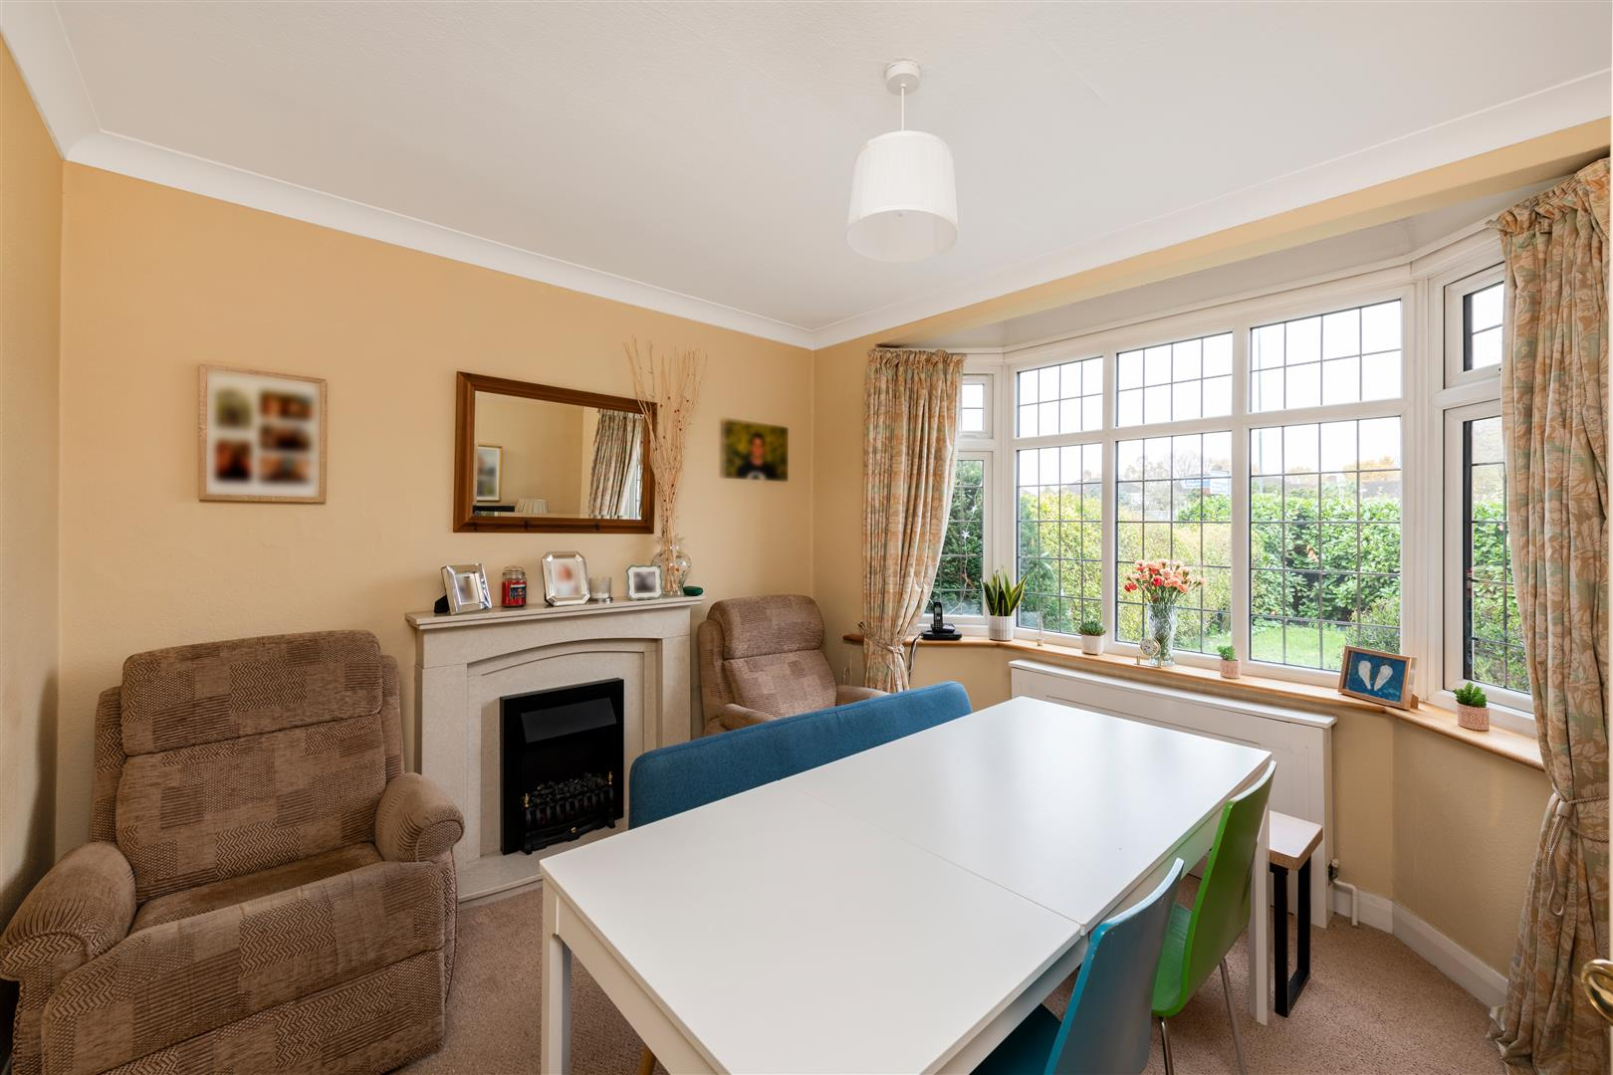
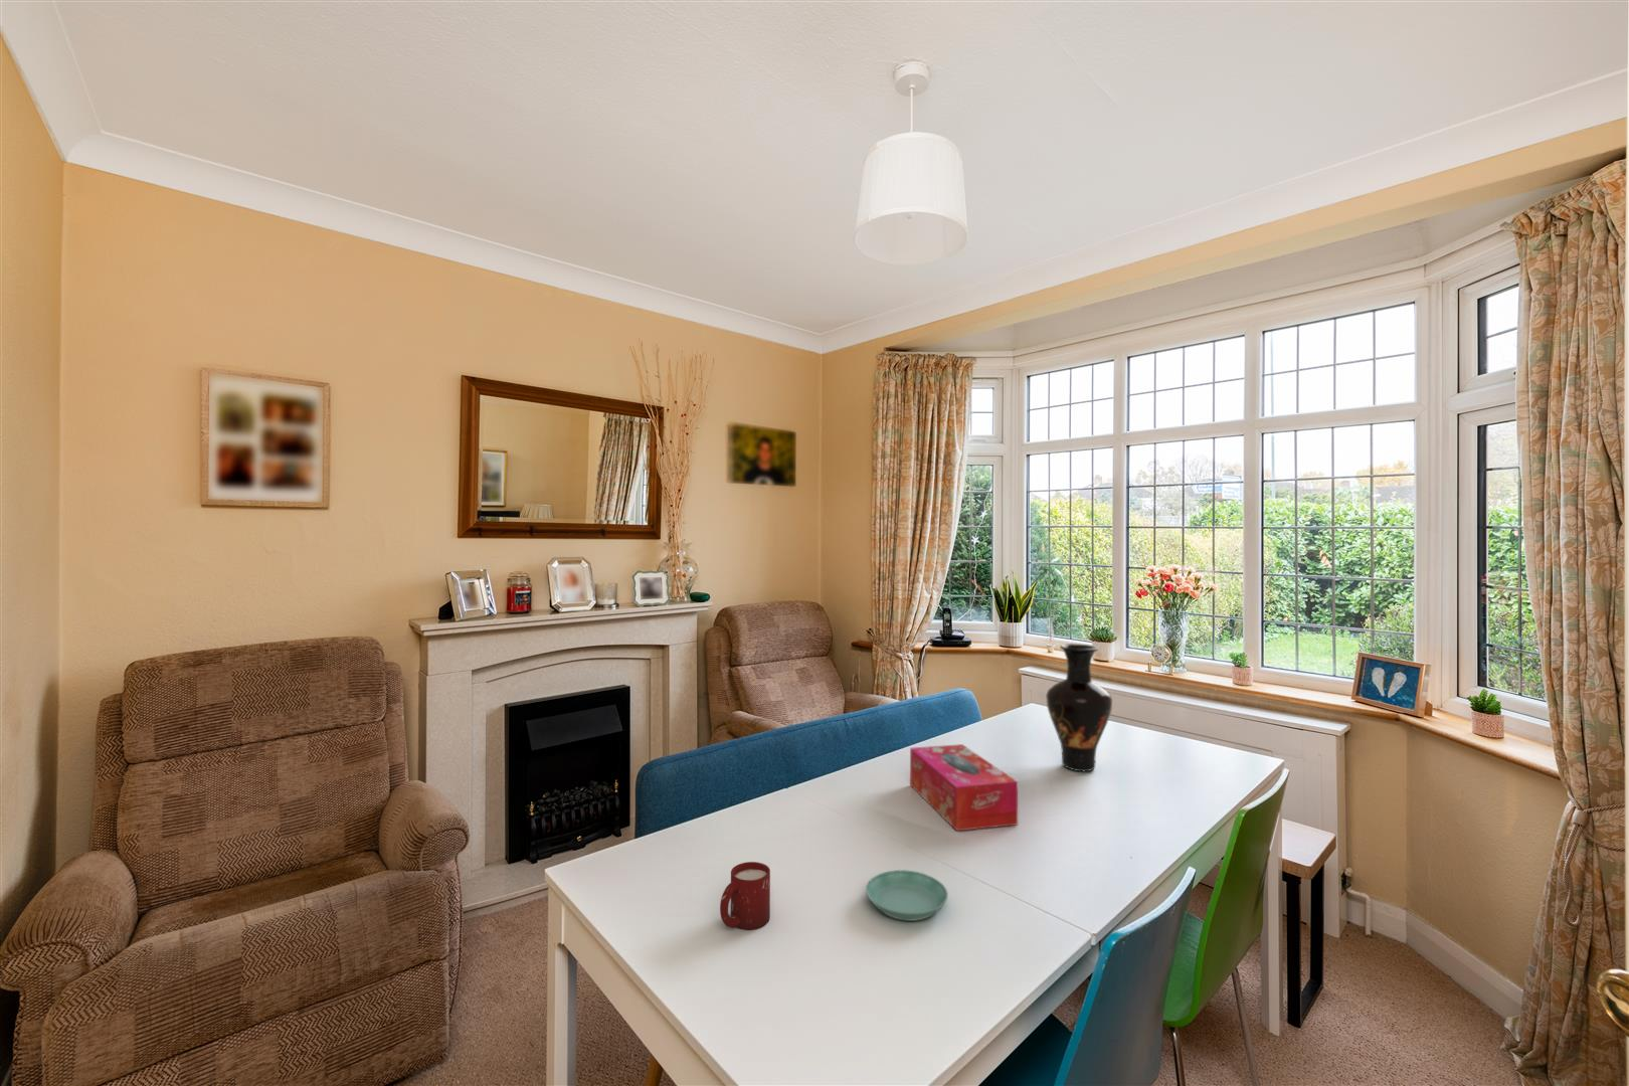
+ tissue box (959, 783)
+ cup (743, 898)
+ vase (1078, 705)
+ saucer (905, 897)
